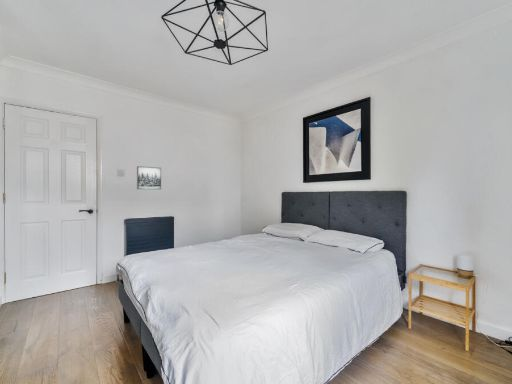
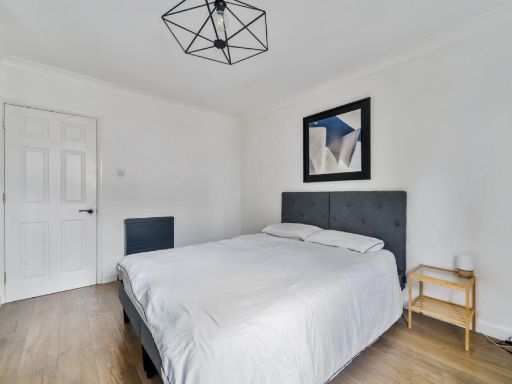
- wall art (149, 178)
